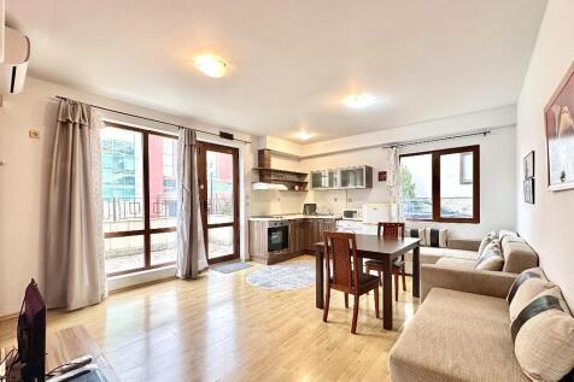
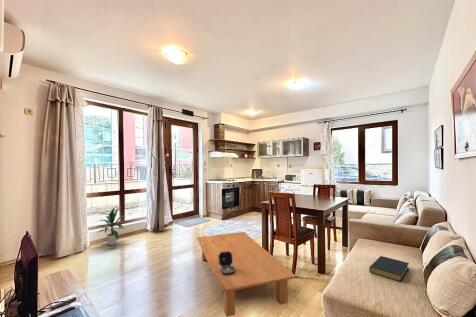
+ indoor plant (111, 226)
+ coffee table (236, 264)
+ hardback book (389, 267)
+ decorative box (227, 262)
